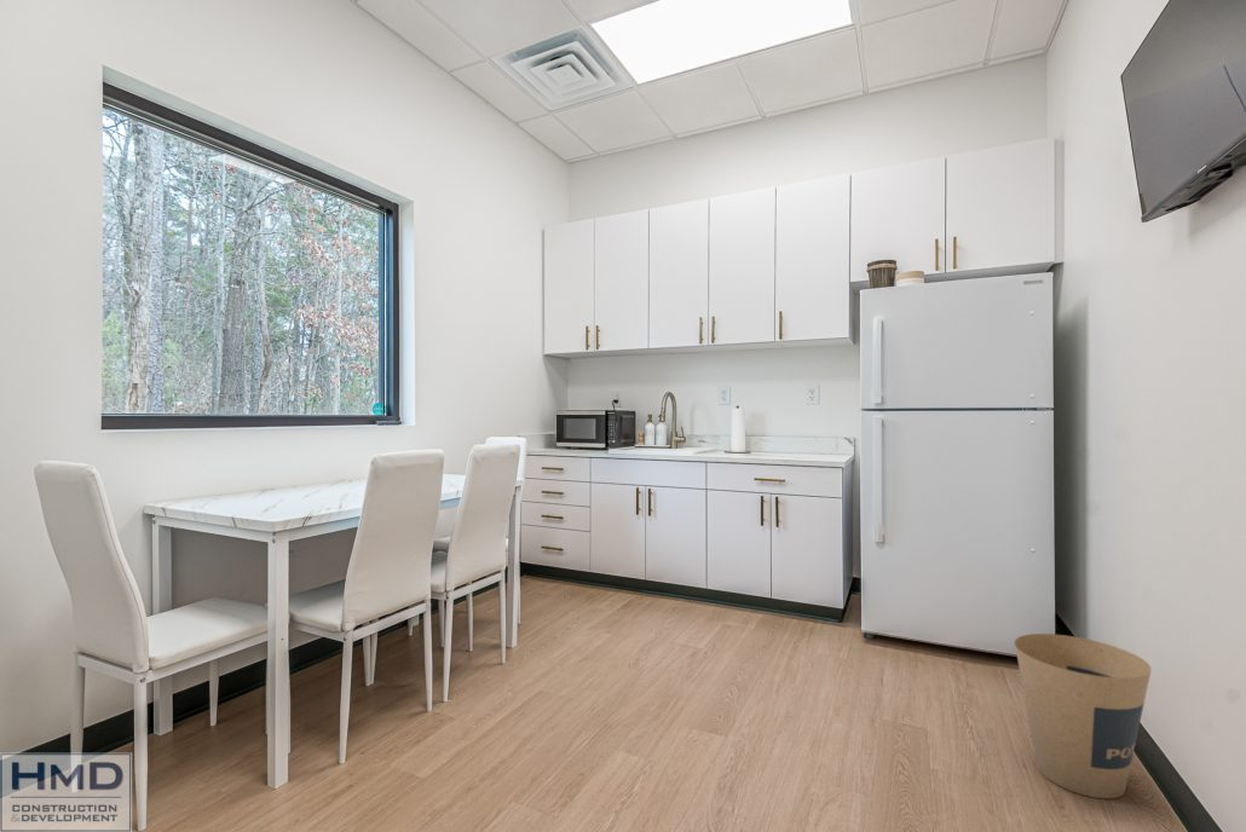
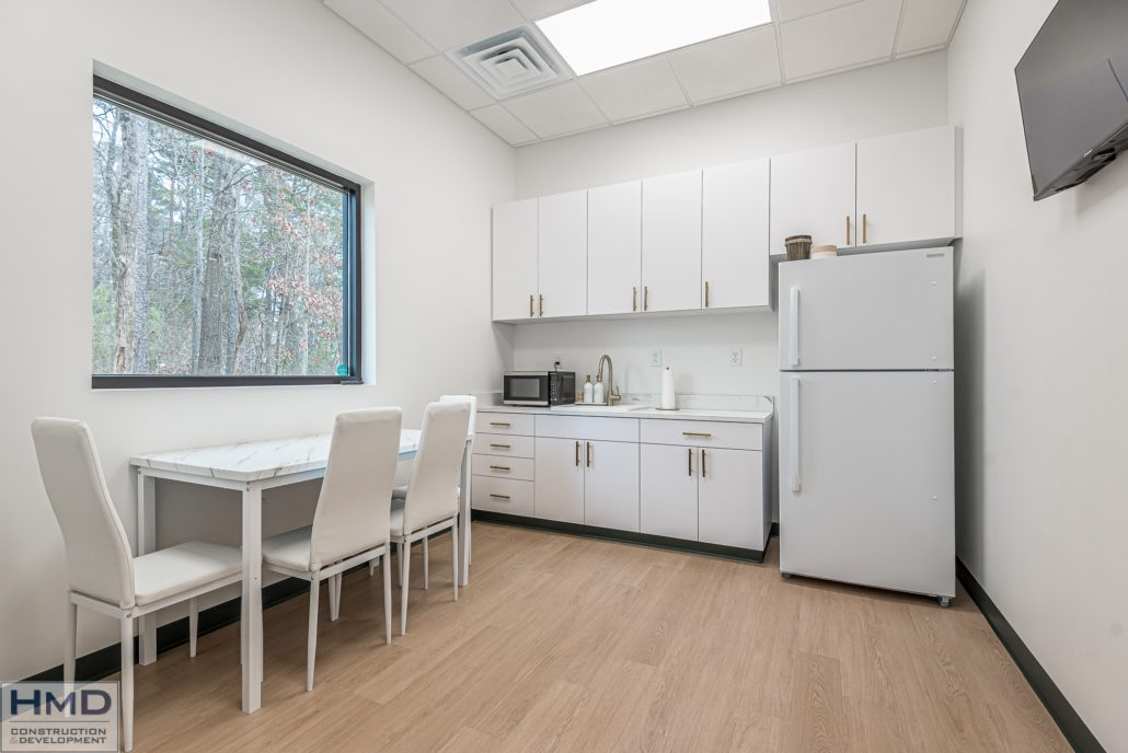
- trash can (1079, 715)
